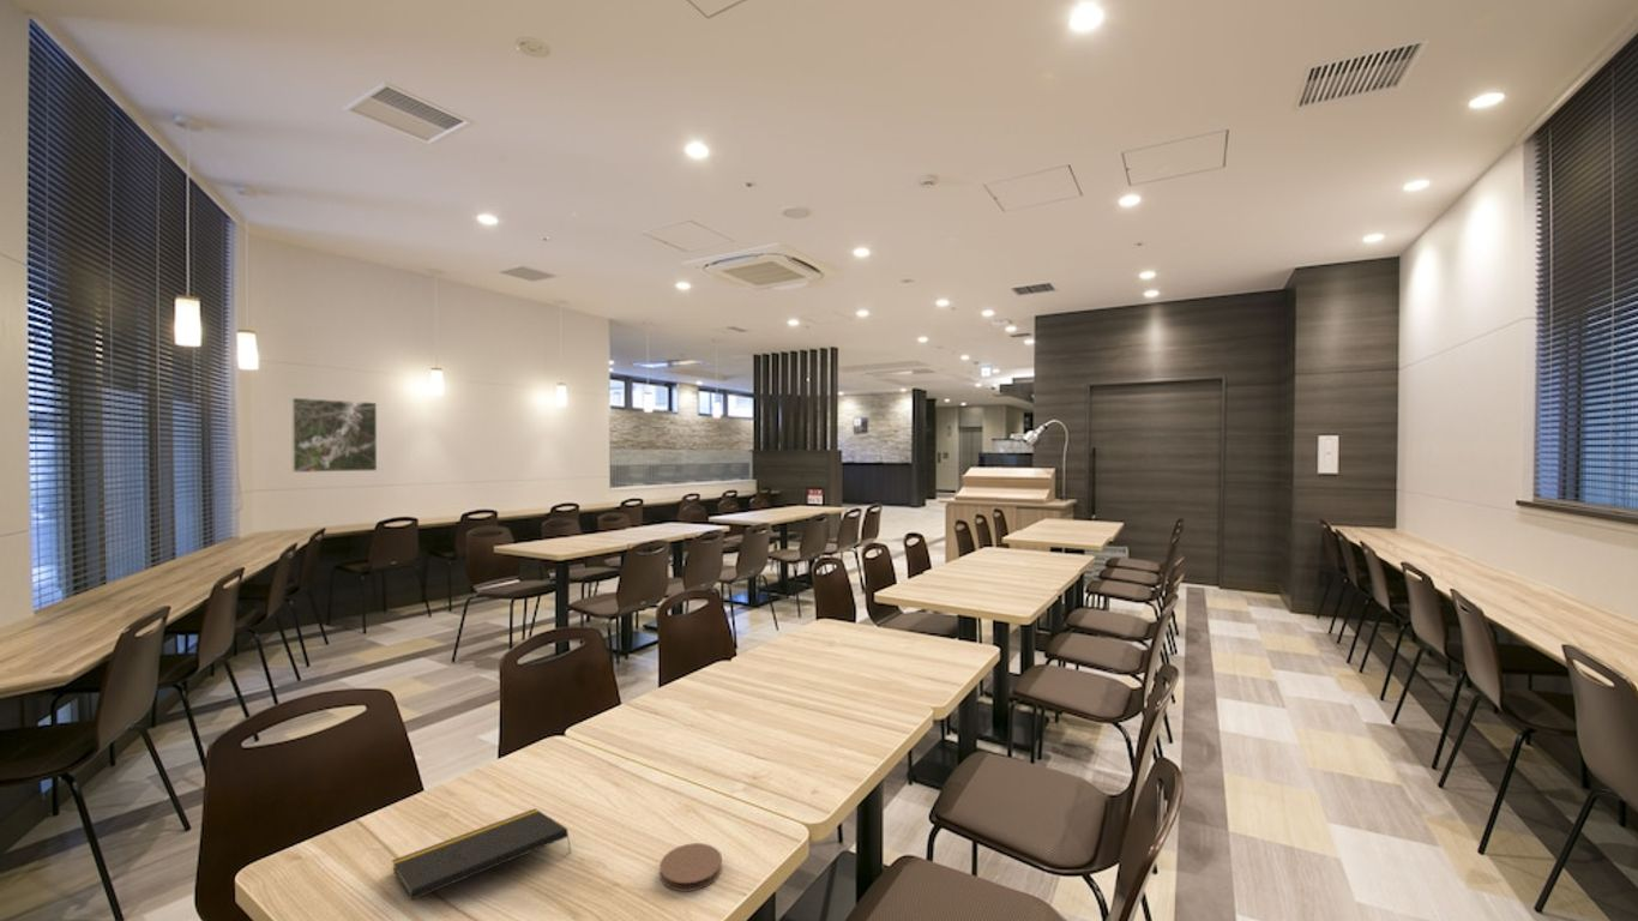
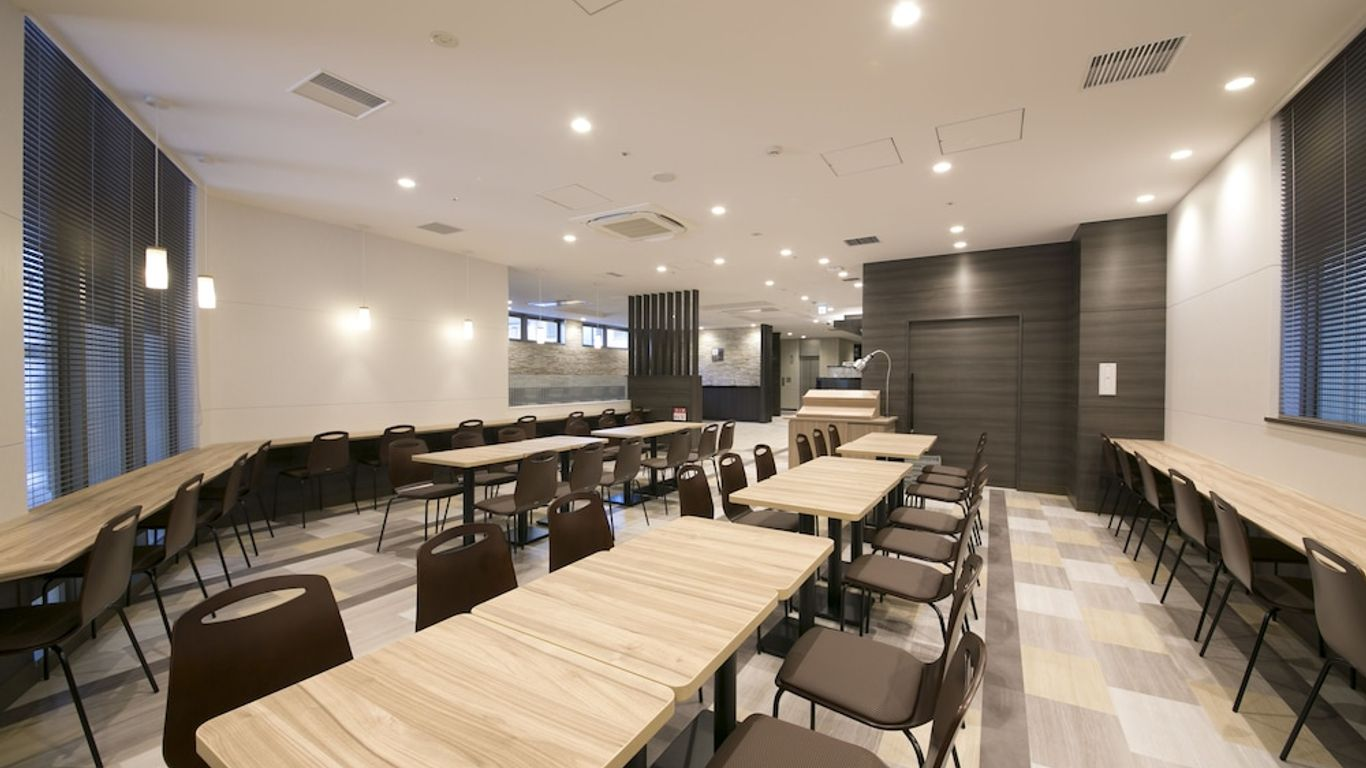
- notepad (481, 848)
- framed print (336, 435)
- coaster (691, 866)
